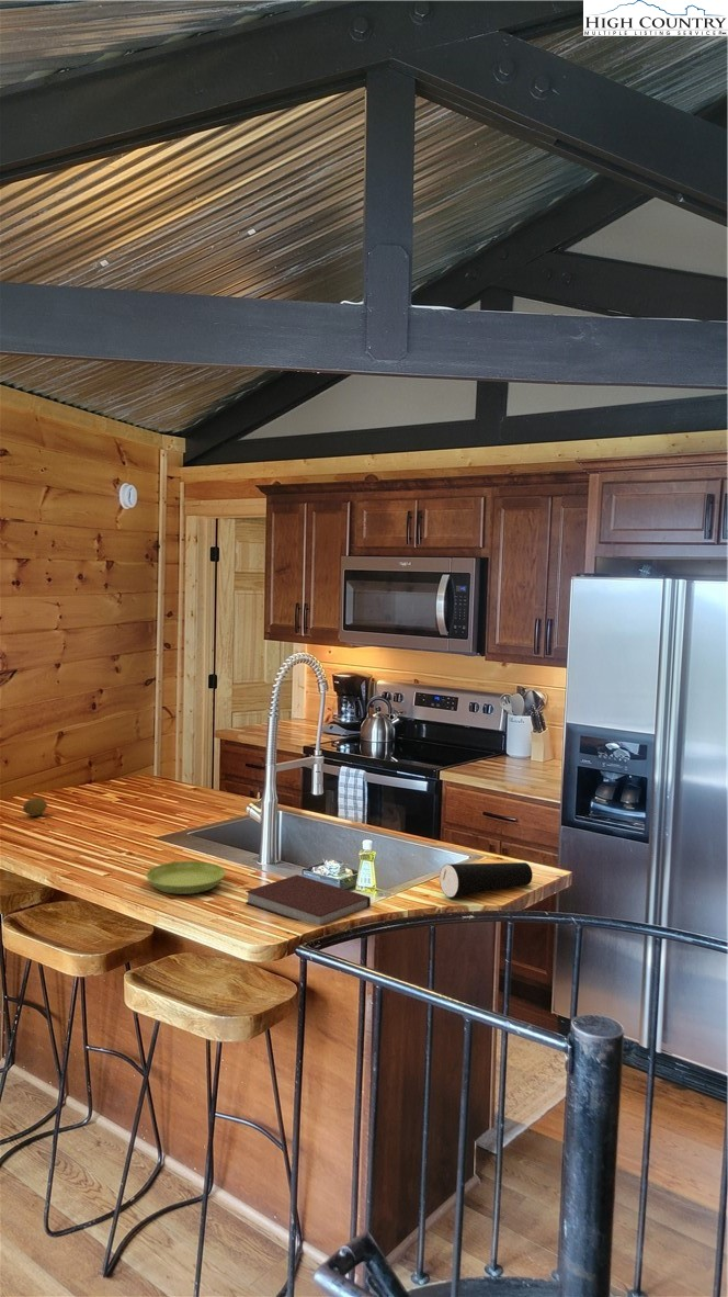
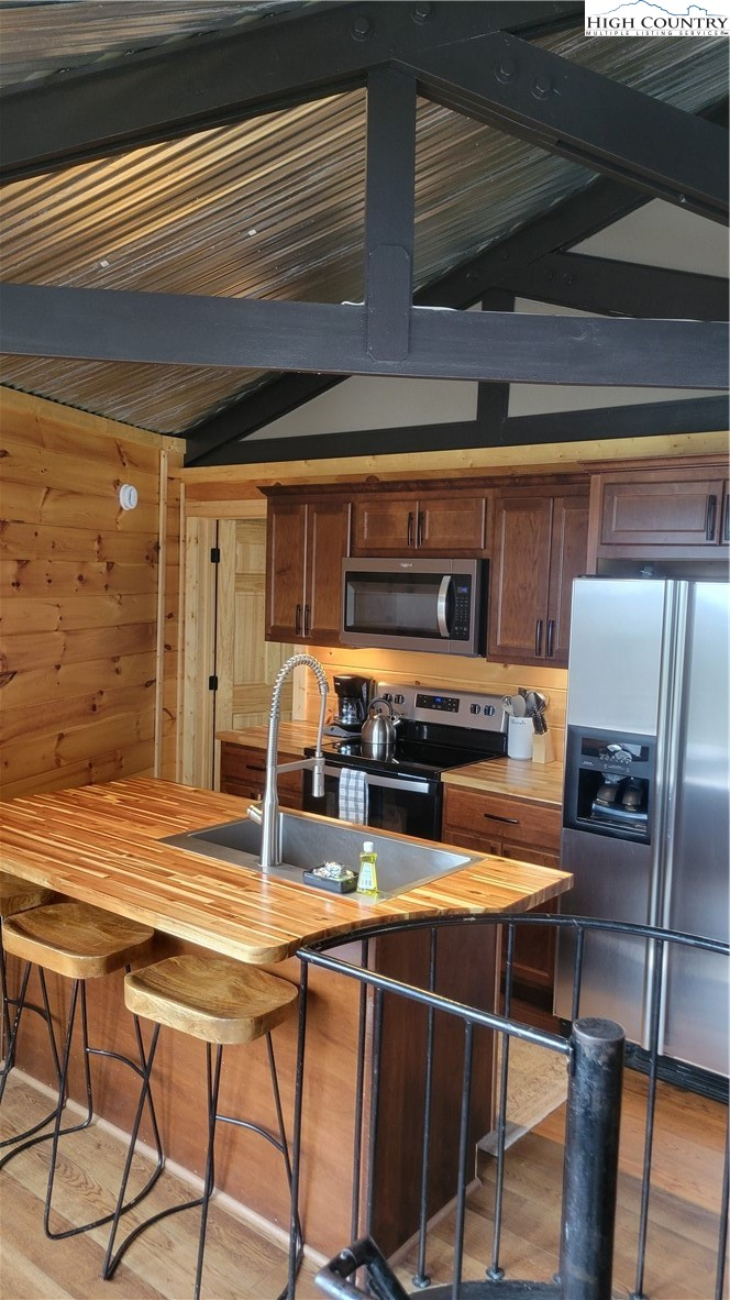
- notebook (307, 900)
- fruit (35, 807)
- speaker (488, 875)
- saucer (185, 878)
